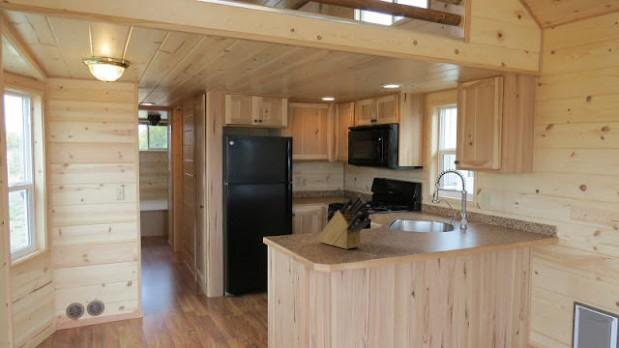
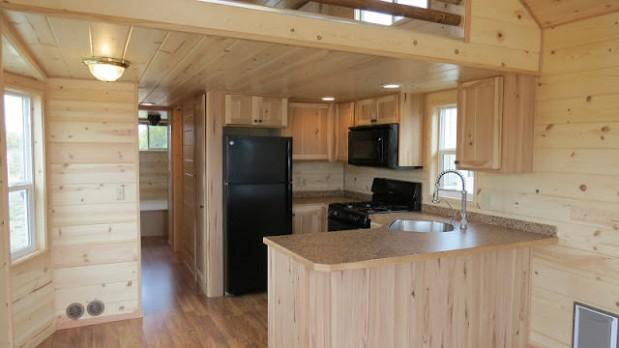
- knife block (343, 219)
